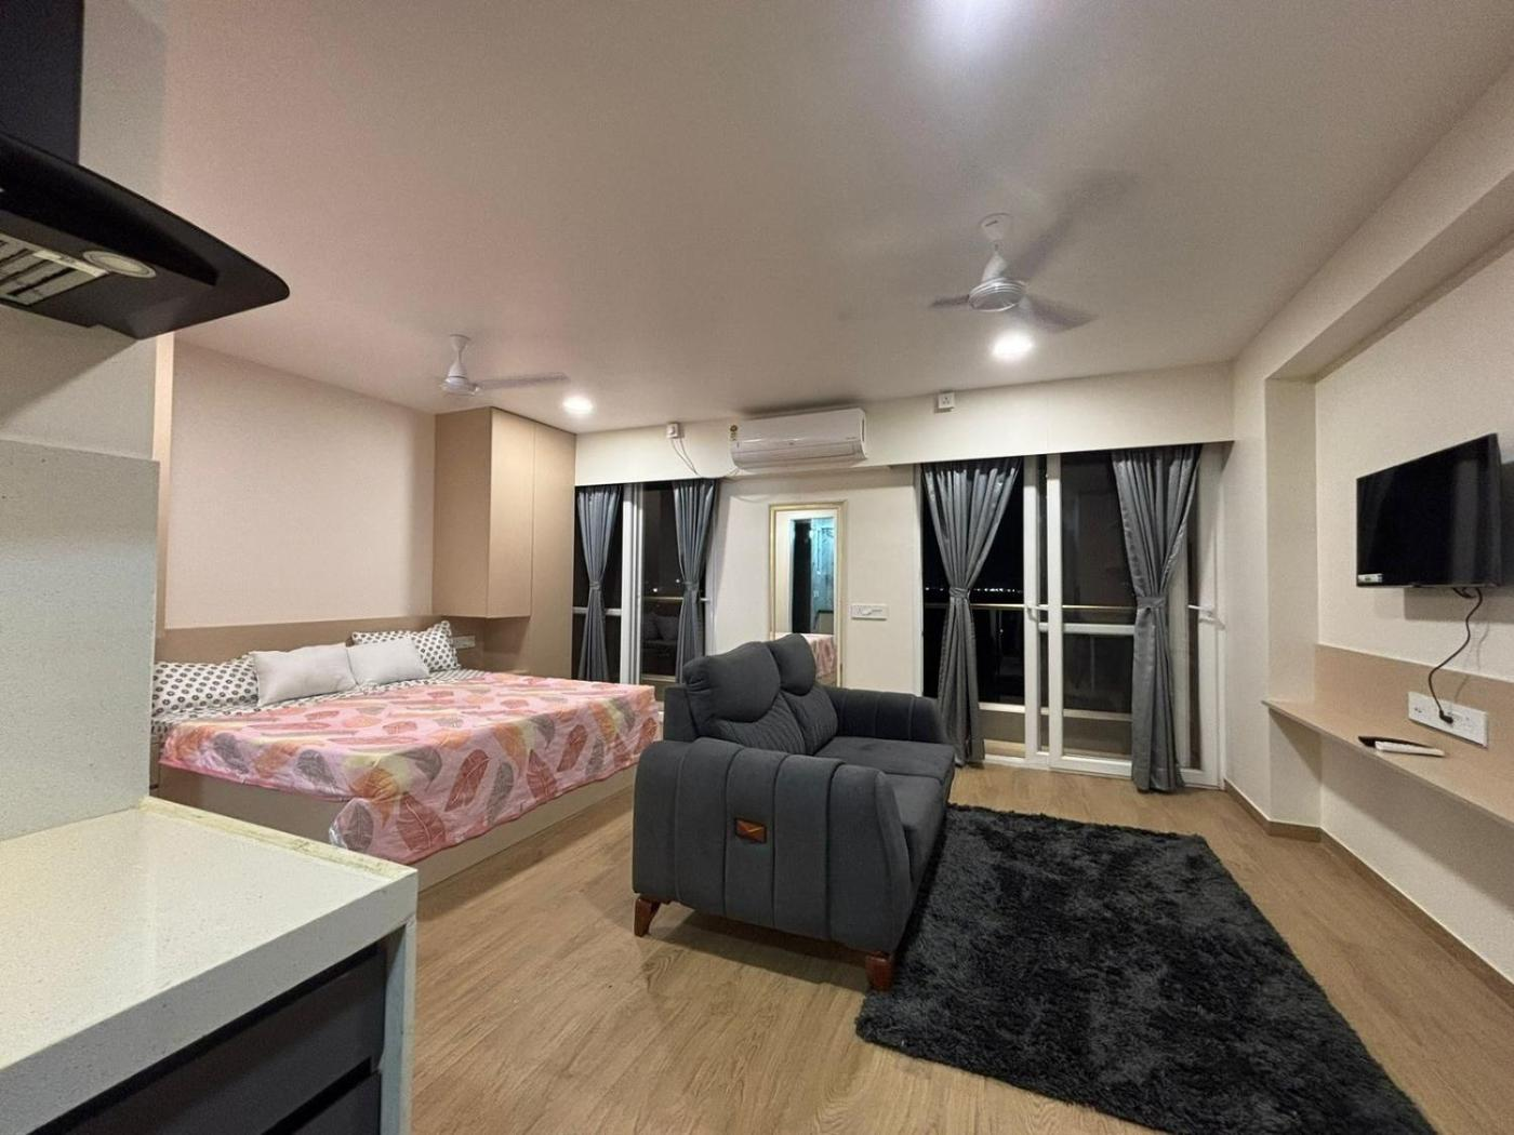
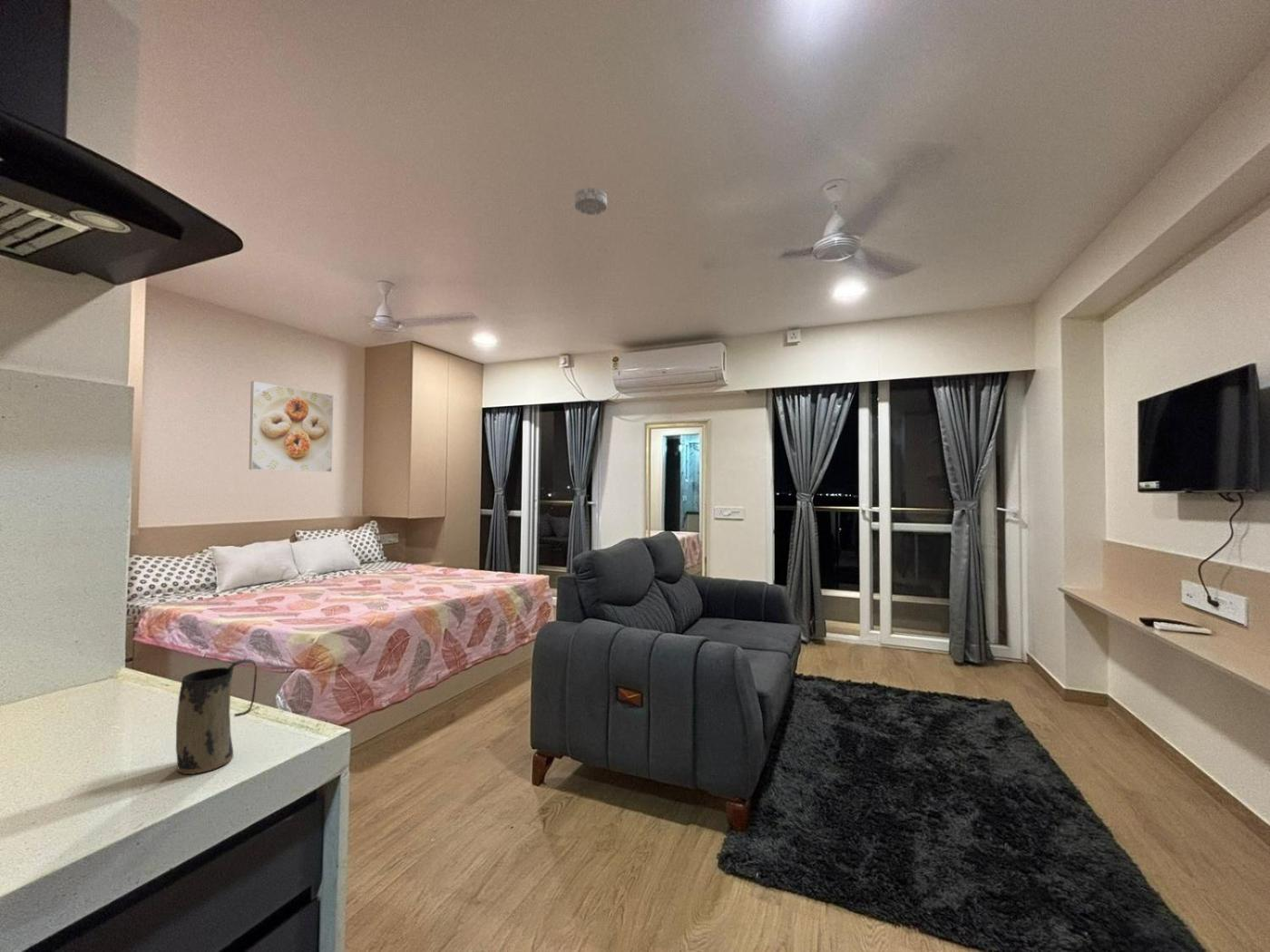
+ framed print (294, 430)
+ smoke detector (591, 200)
+ mug (217, 712)
